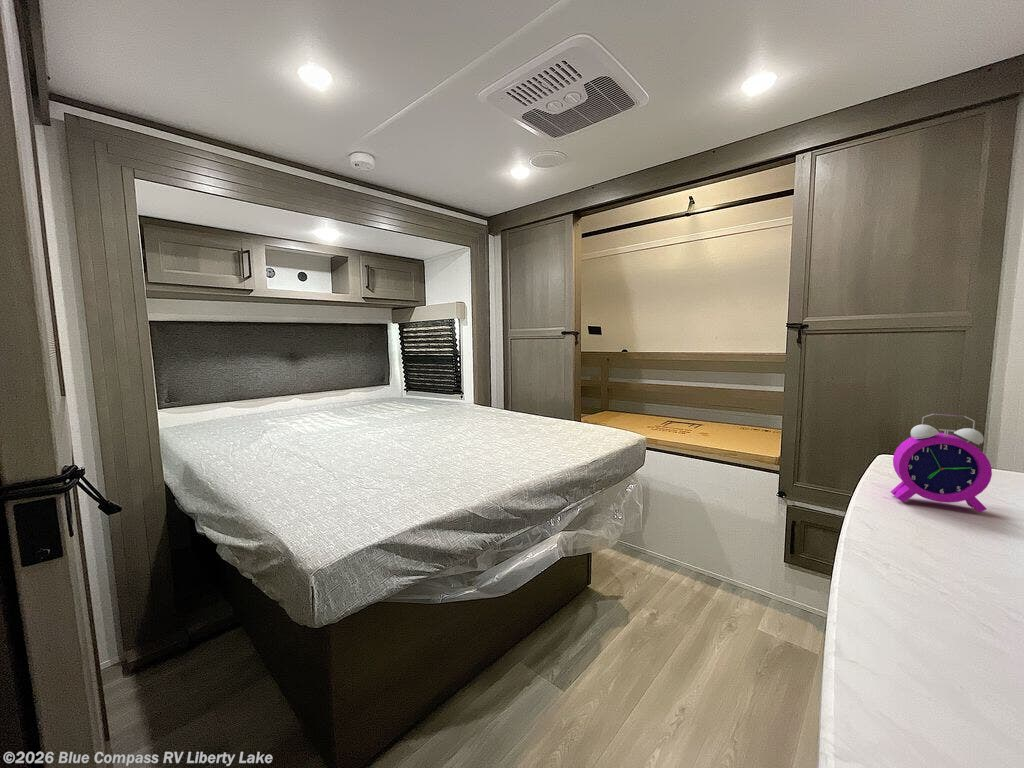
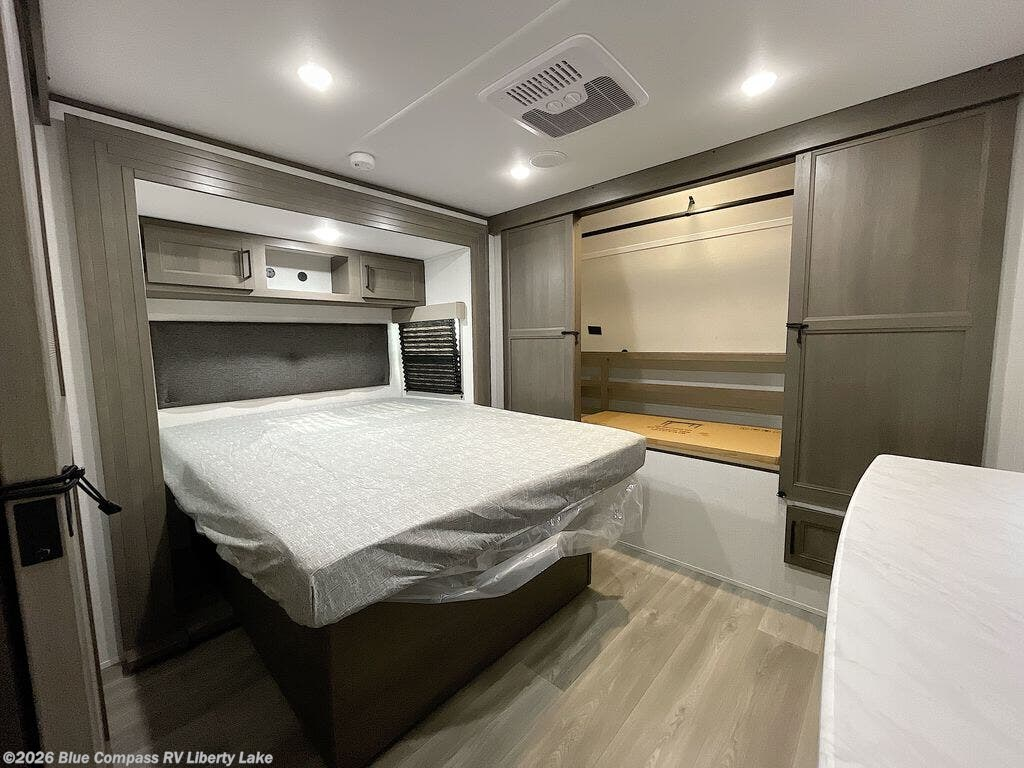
- alarm clock (940, 459)
